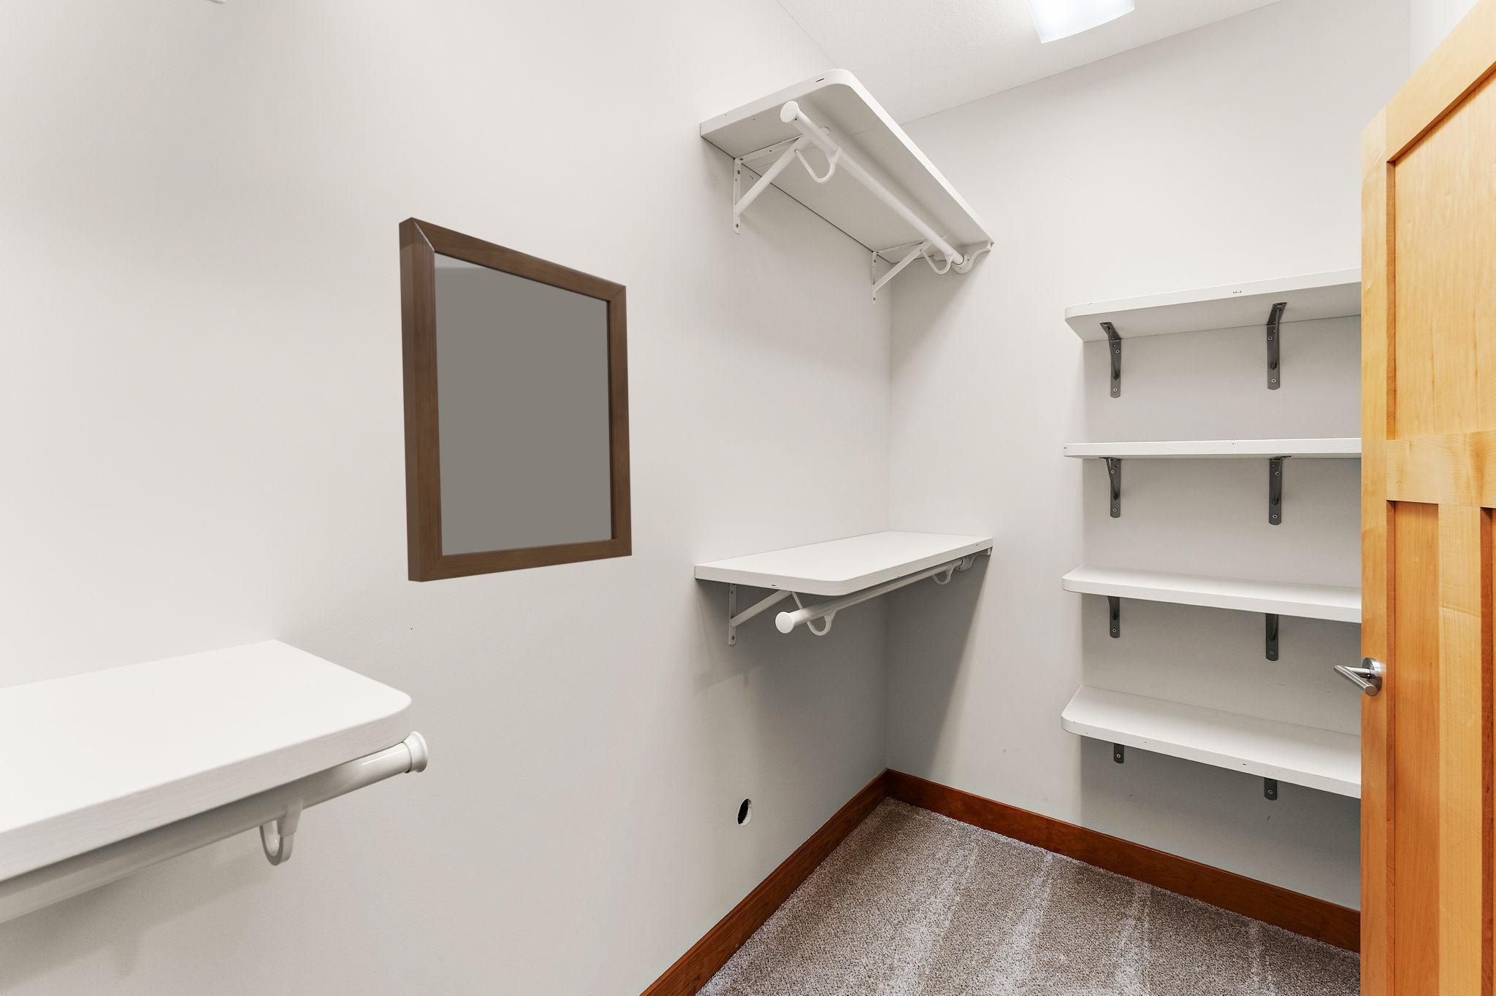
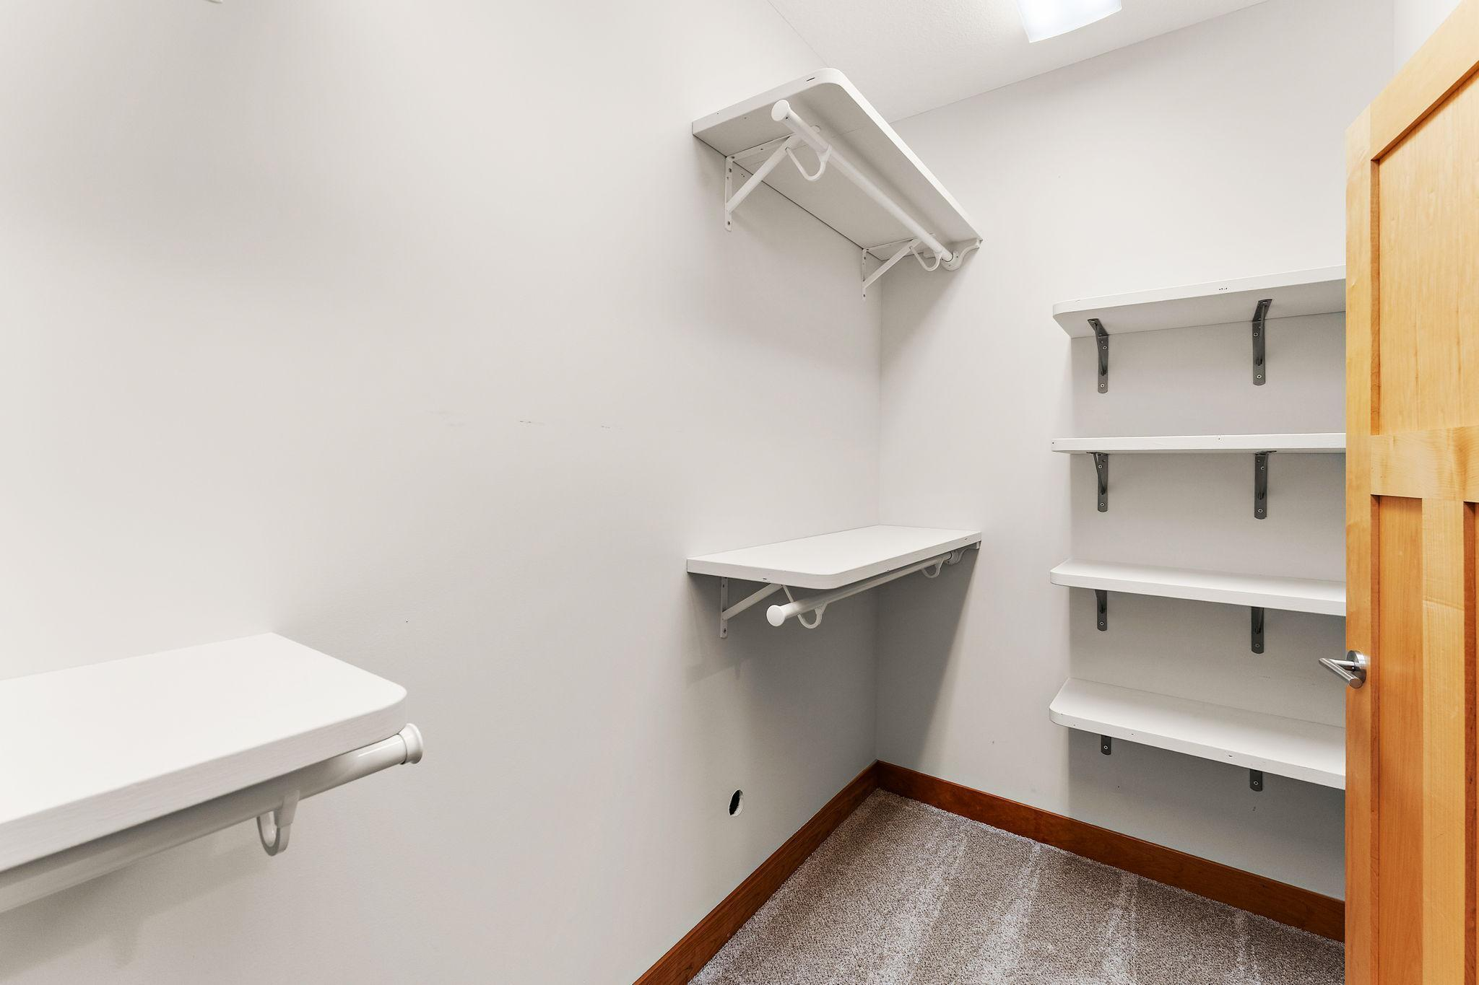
- home mirror (531, 414)
